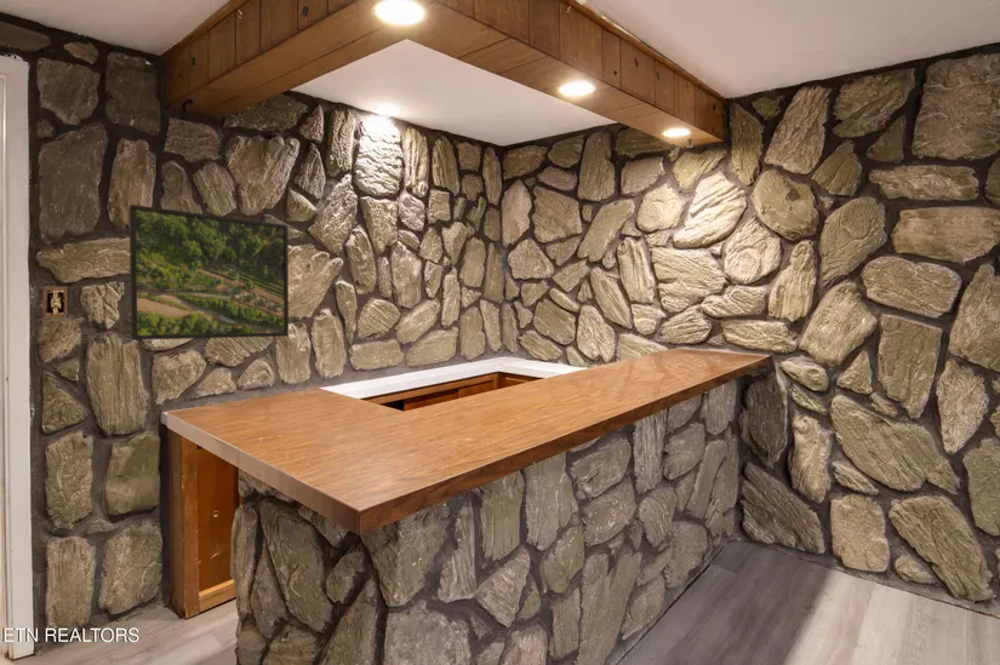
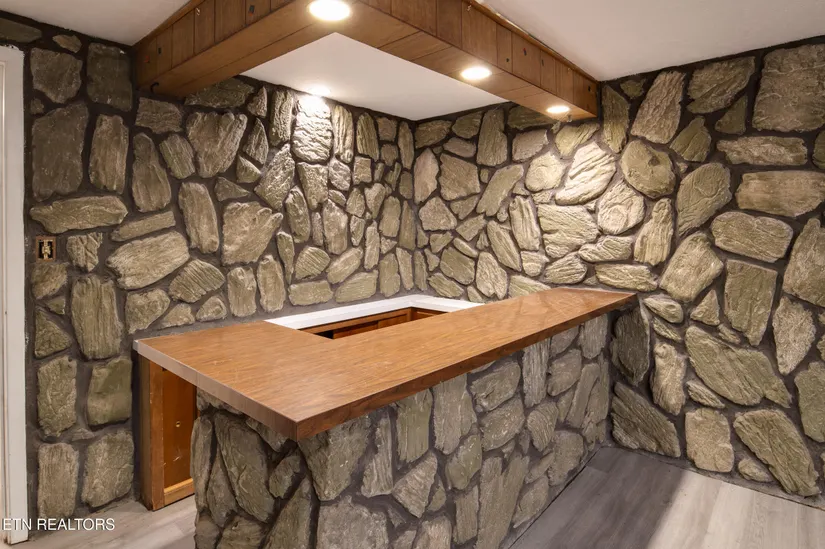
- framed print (216, 276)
